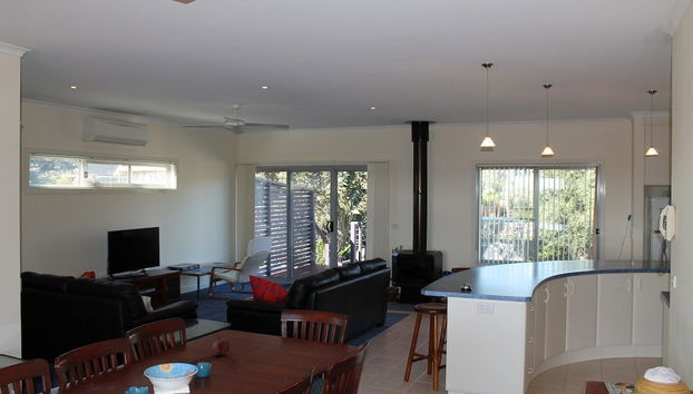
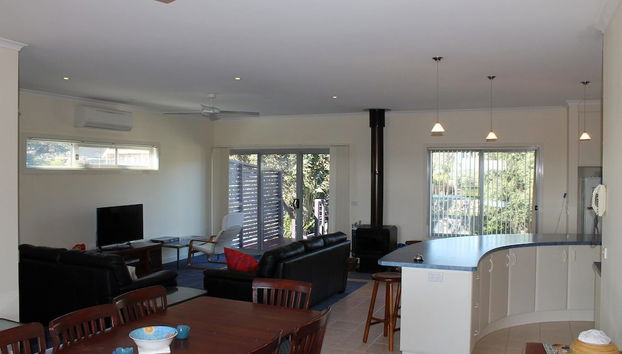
- fruit (221, 345)
